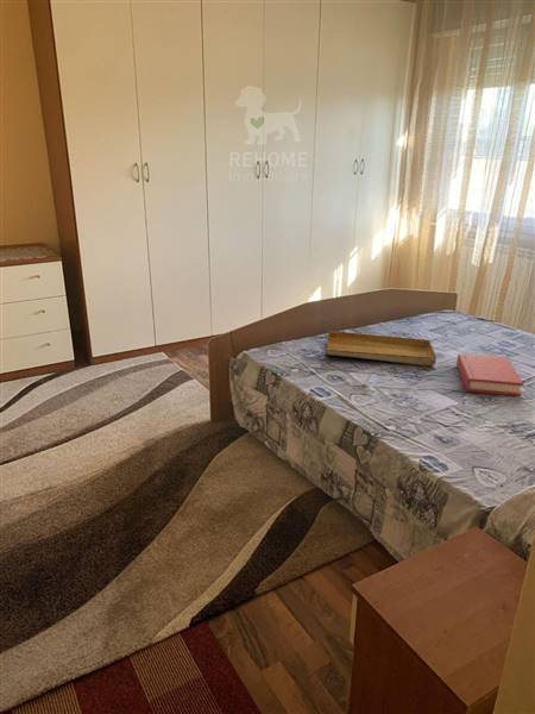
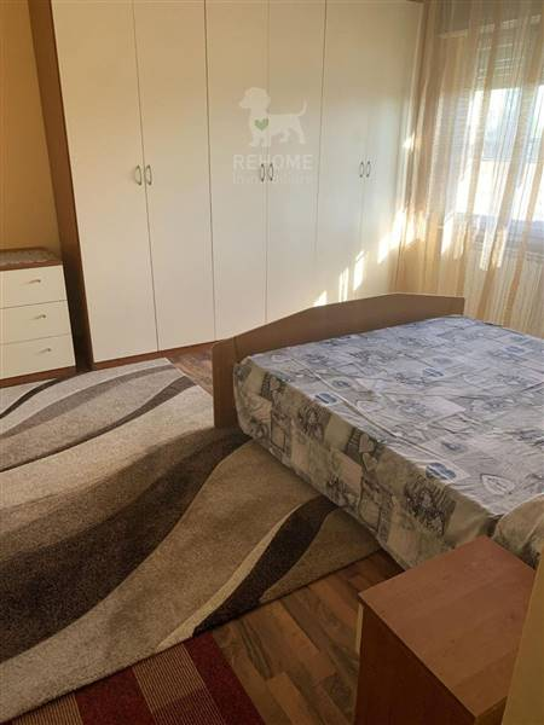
- hardback book (487, 372)
- tray (378, 347)
